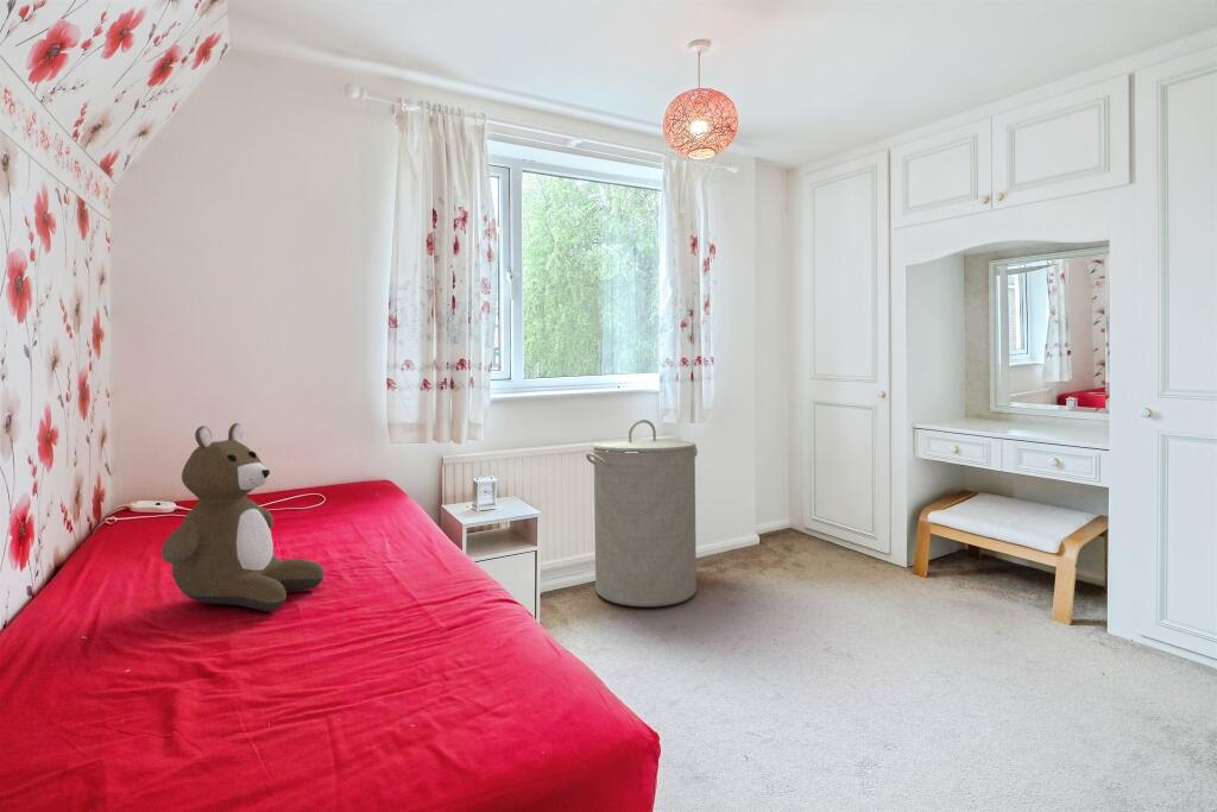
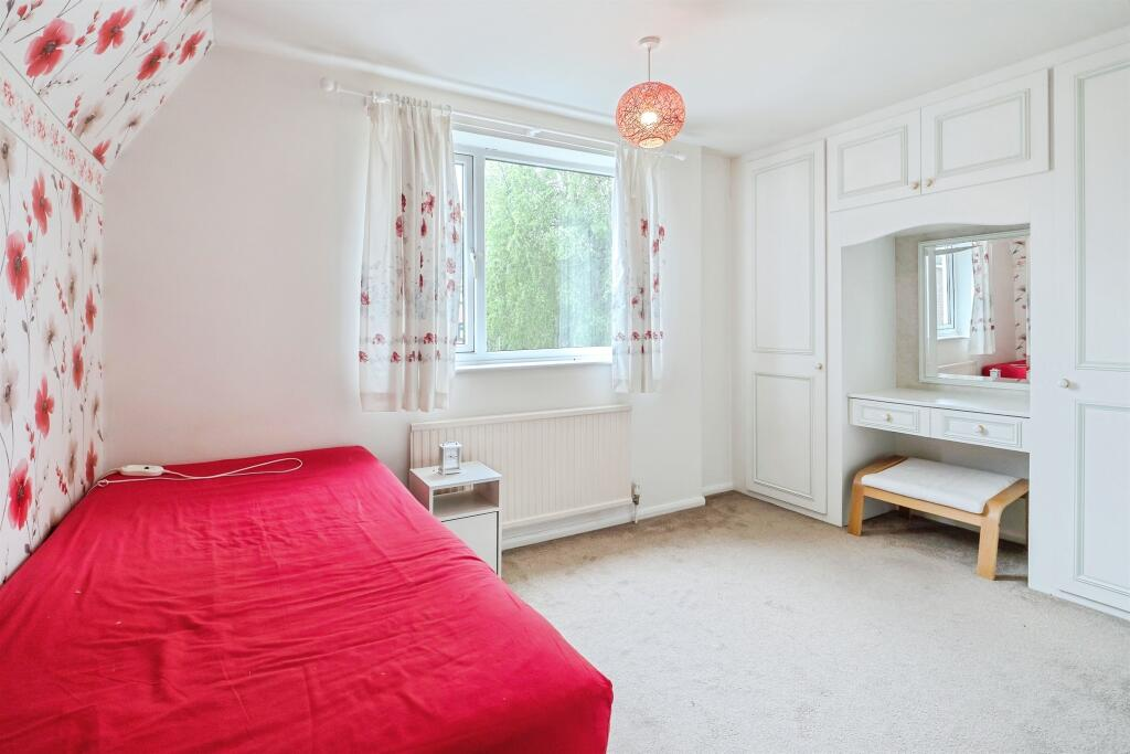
- teddy bear (247, 511)
- laundry hamper (644, 504)
